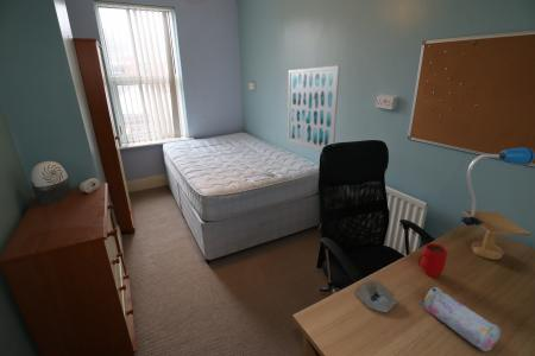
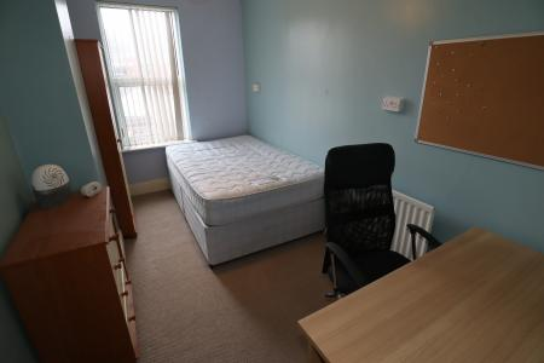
- desk lamp (487, 211)
- pencil case (459, 316)
- mug (429, 261)
- pencil case (376, 295)
- wall art (309, 109)
